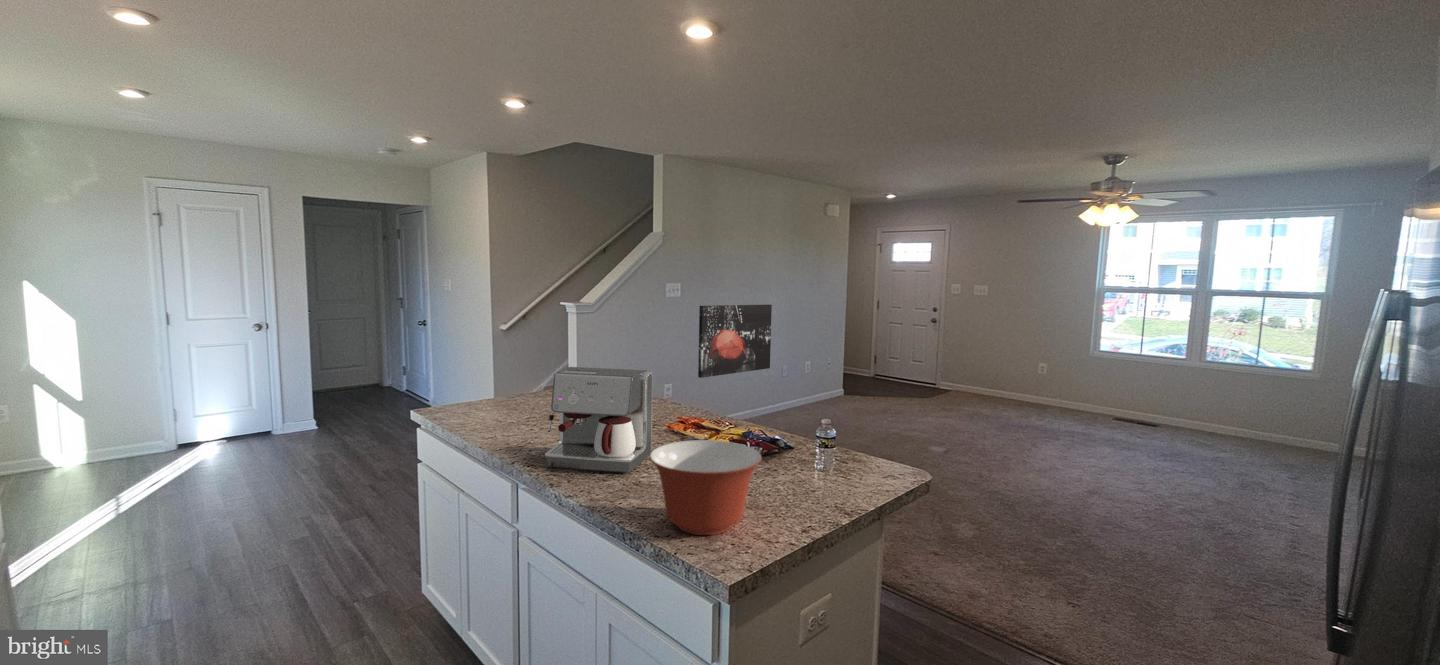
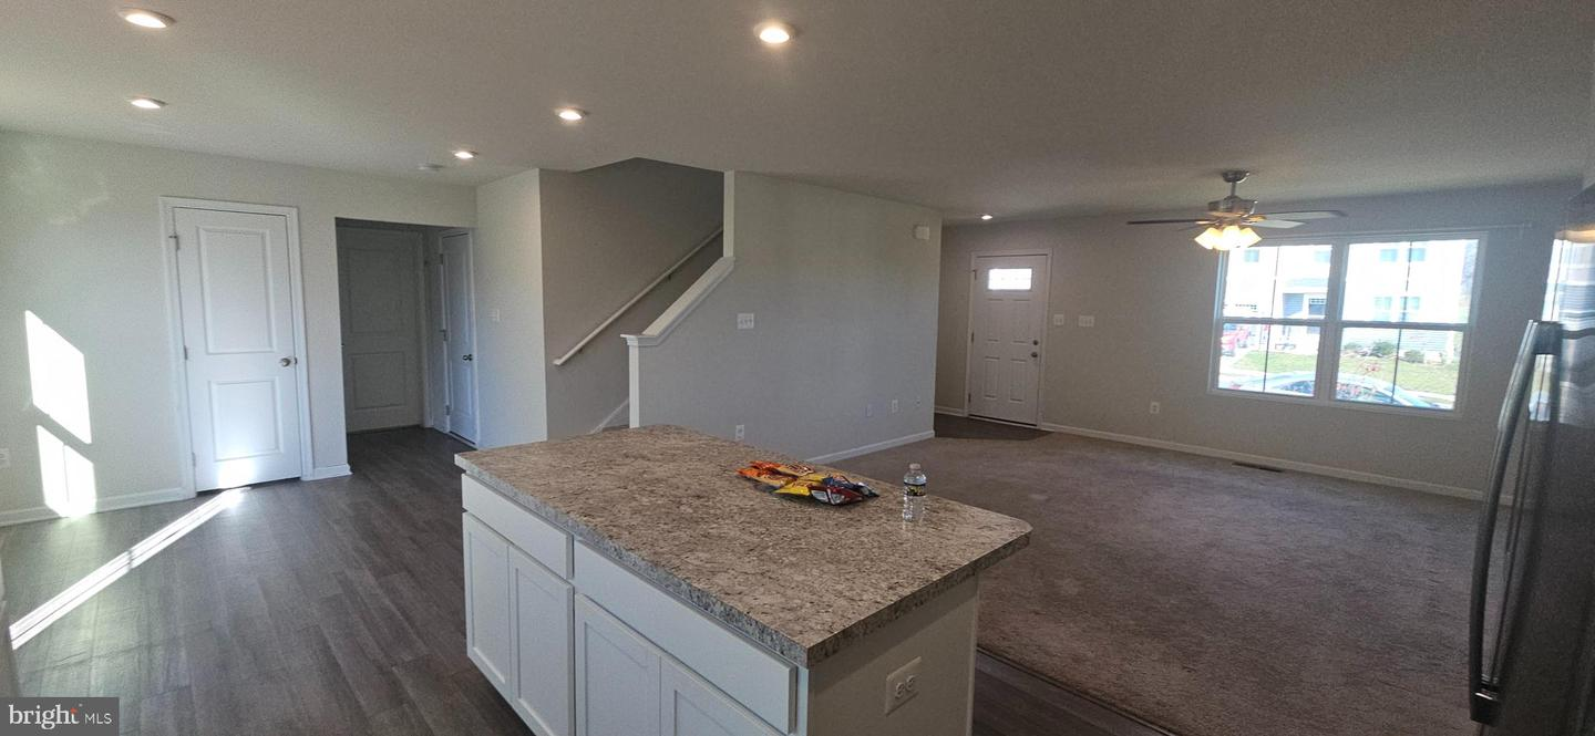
- coffee maker (599, 416)
- mixing bowl (705, 489)
- wall art (736, 339)
